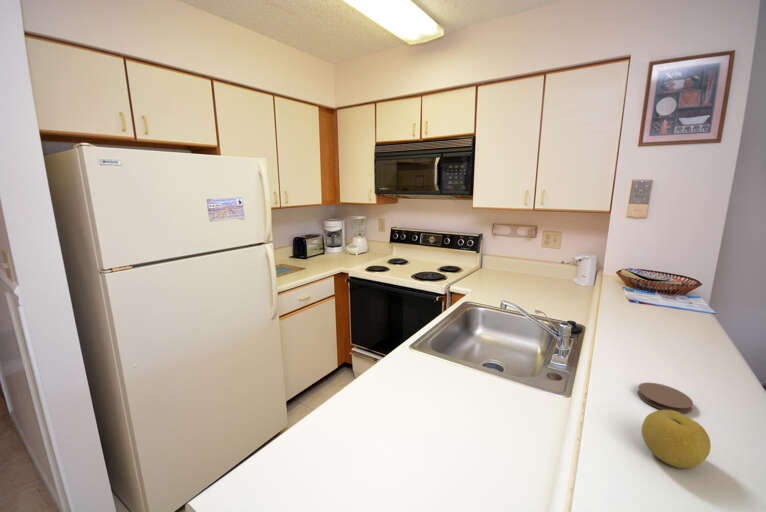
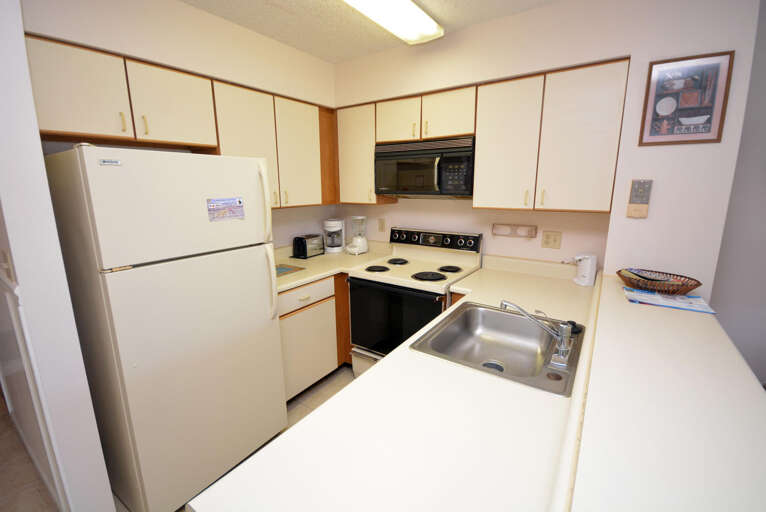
- fruit (674, 436)
- coaster (664, 397)
